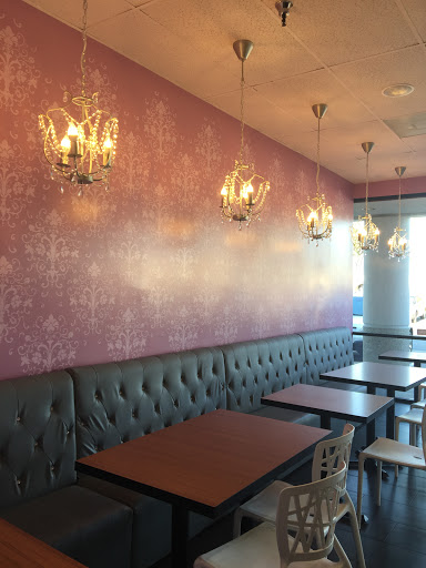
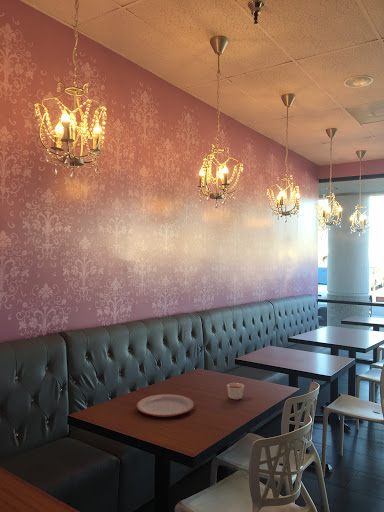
+ plate (165, 406)
+ candle (235, 391)
